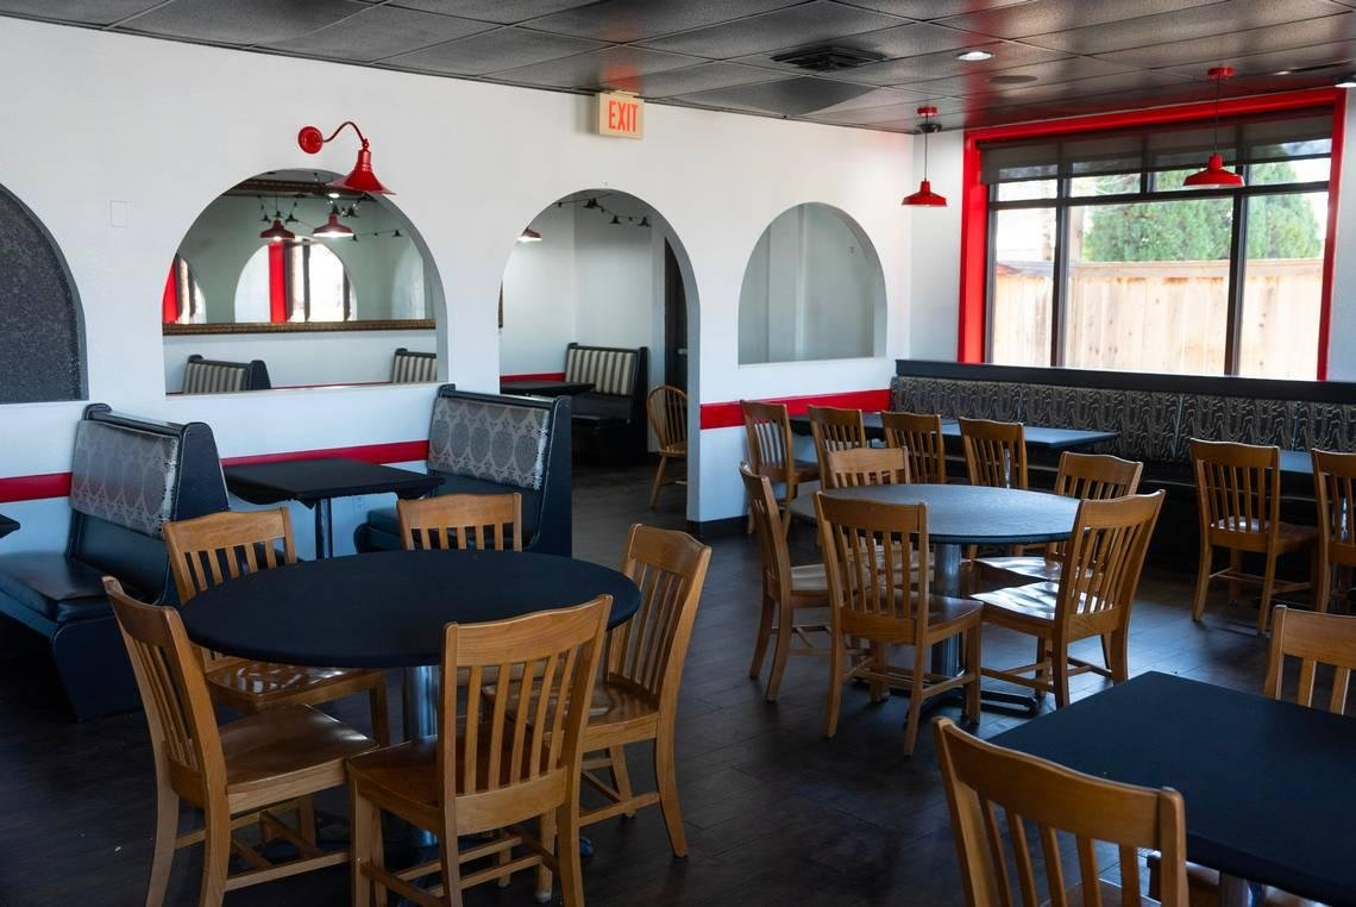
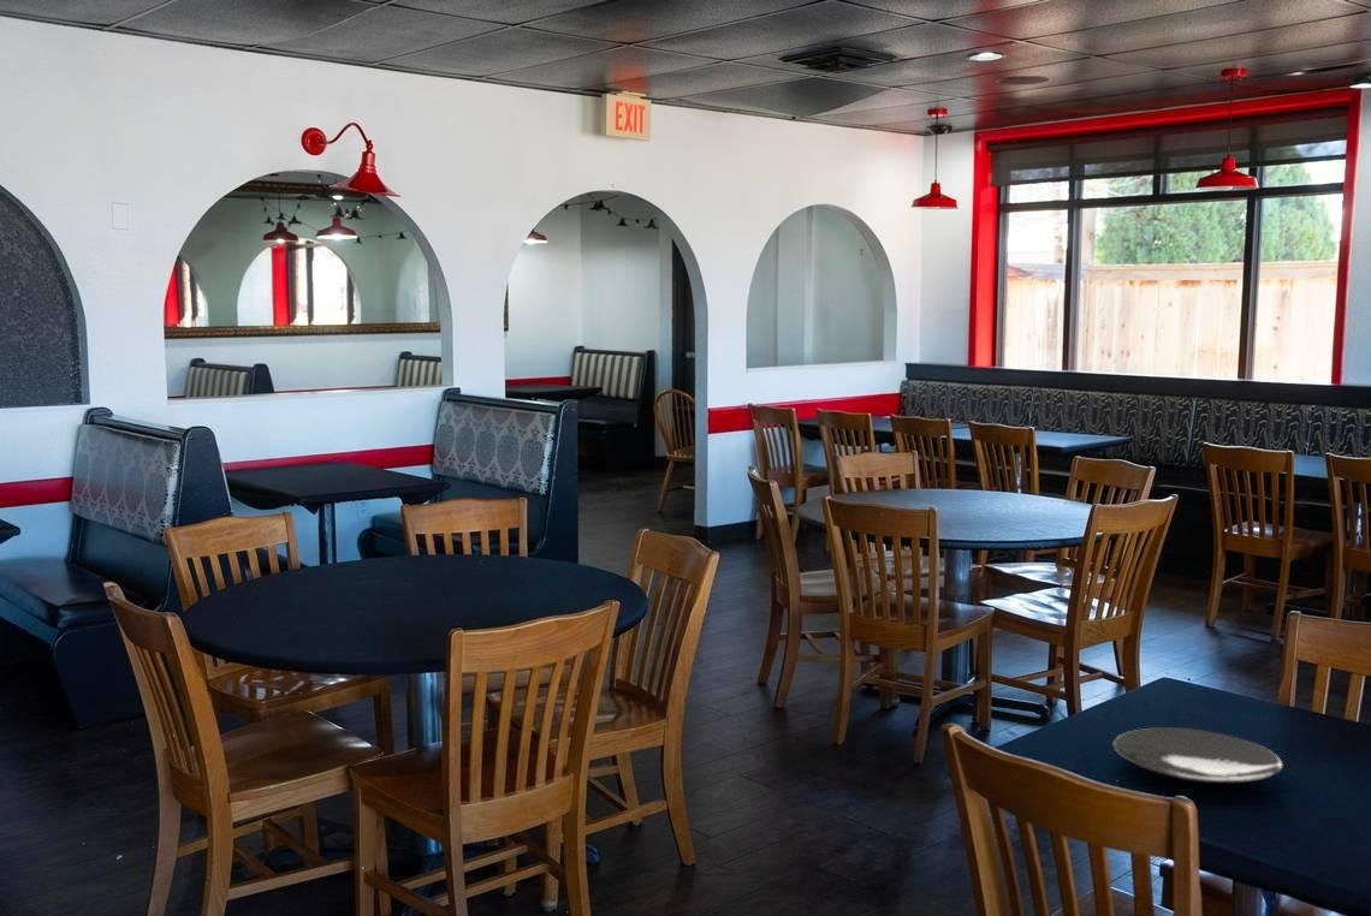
+ plate (1194, 762)
